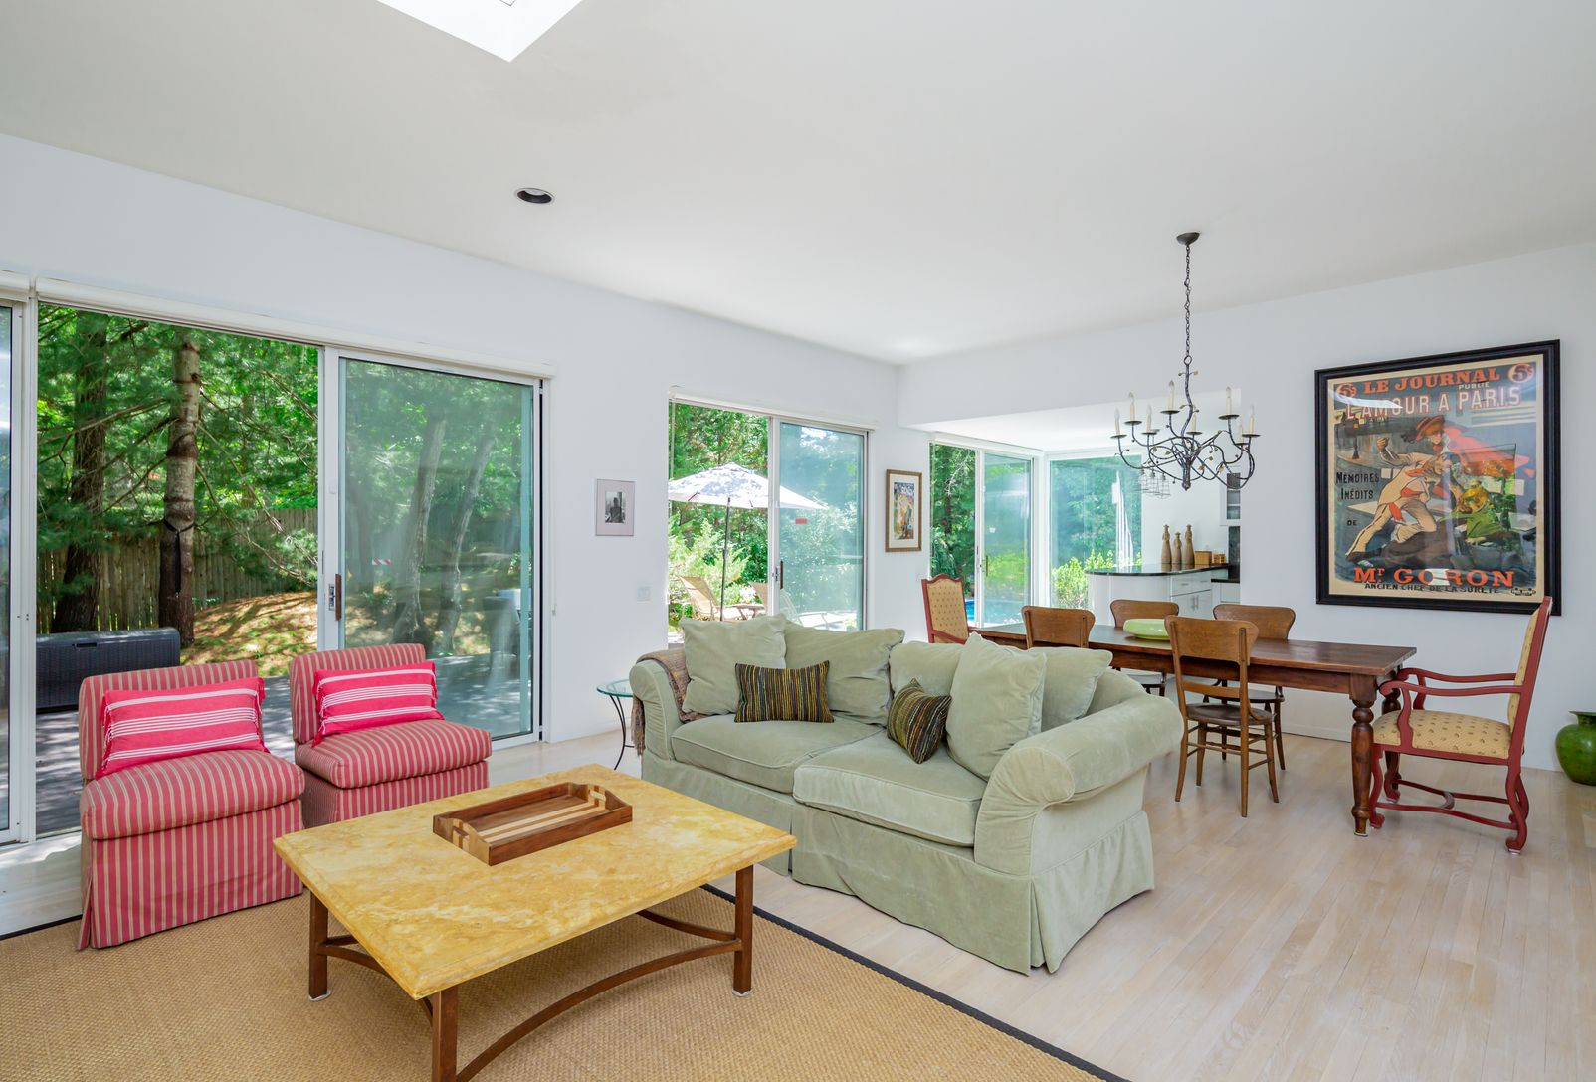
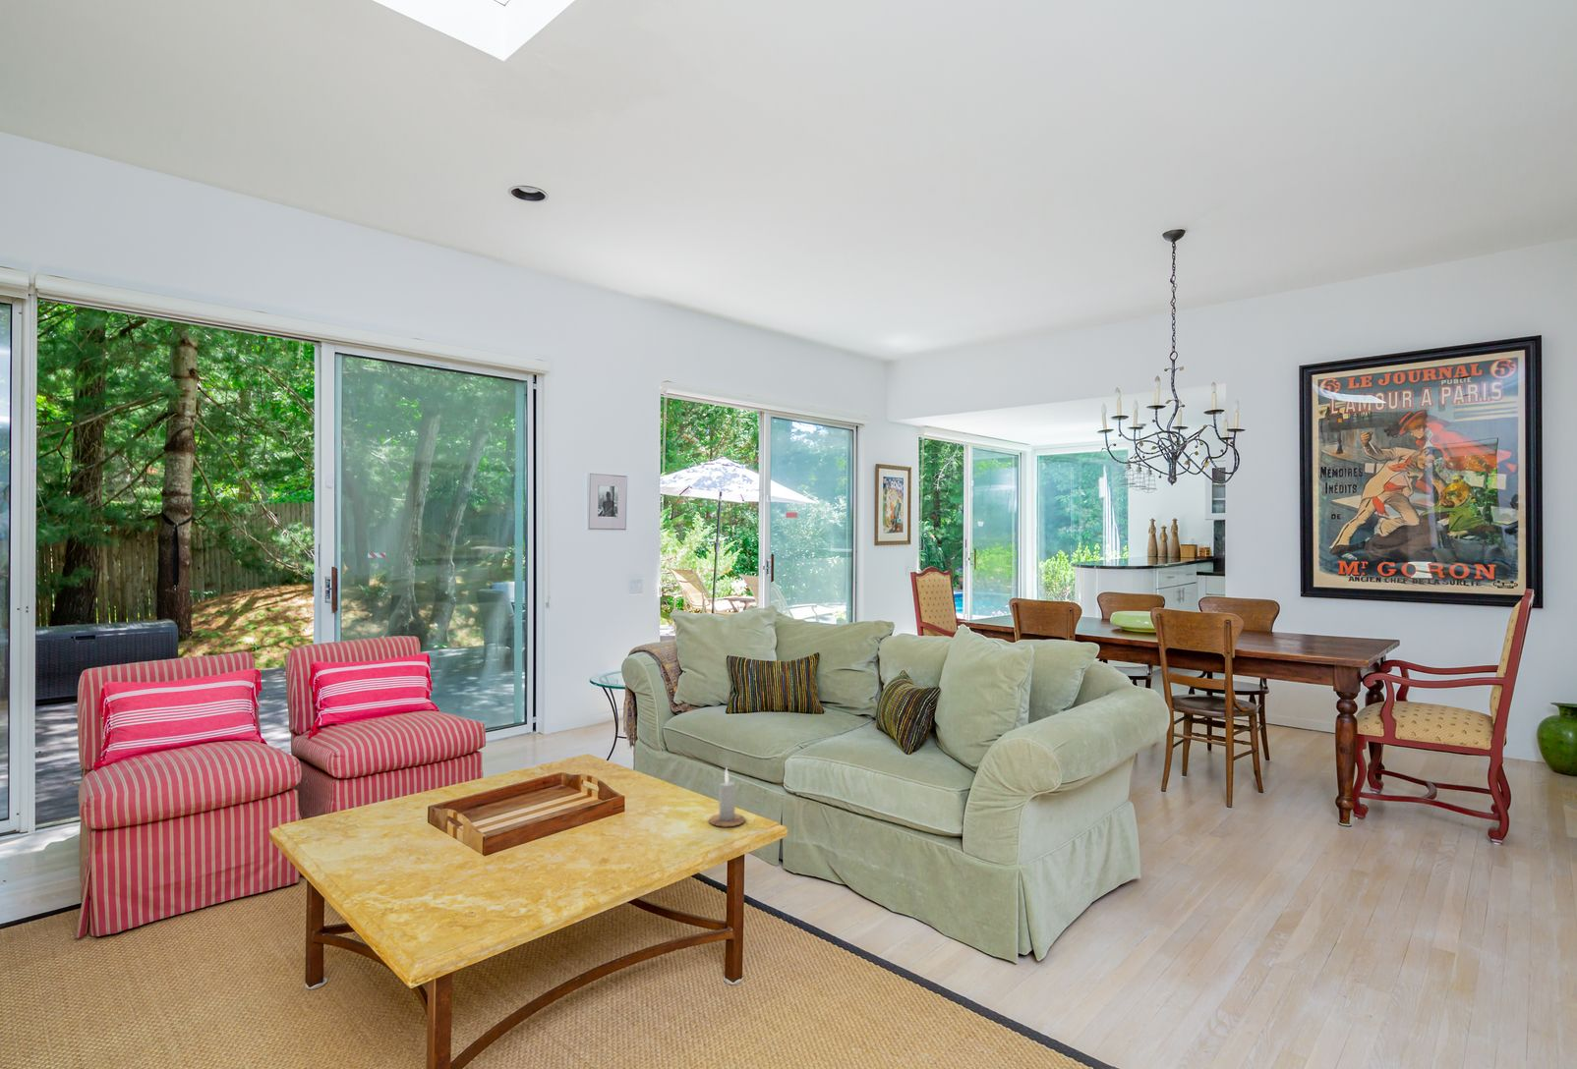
+ candle (727, 793)
